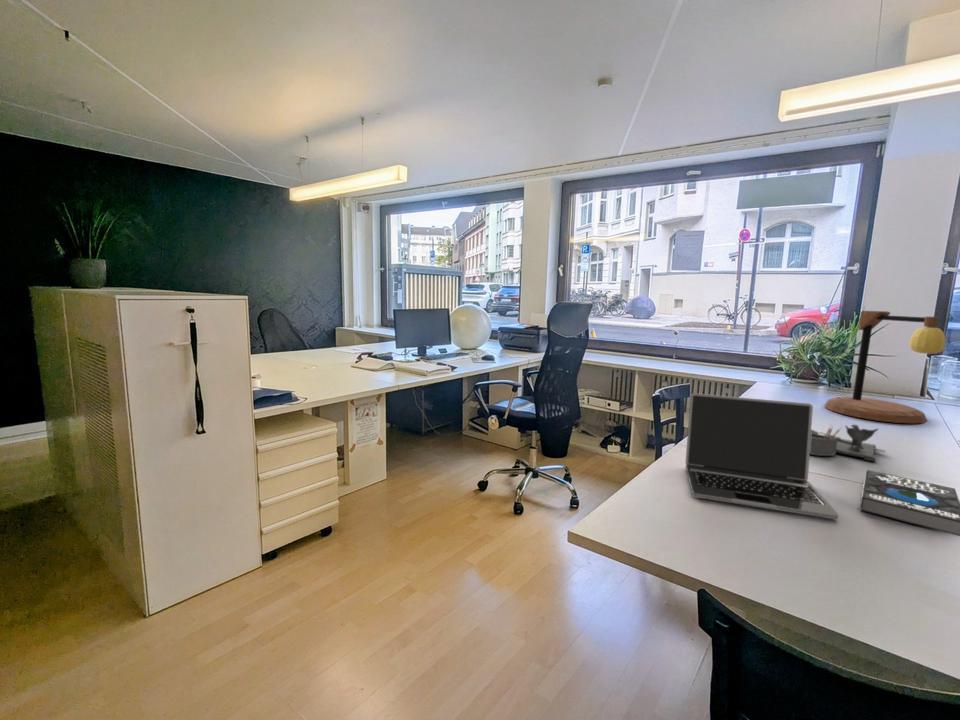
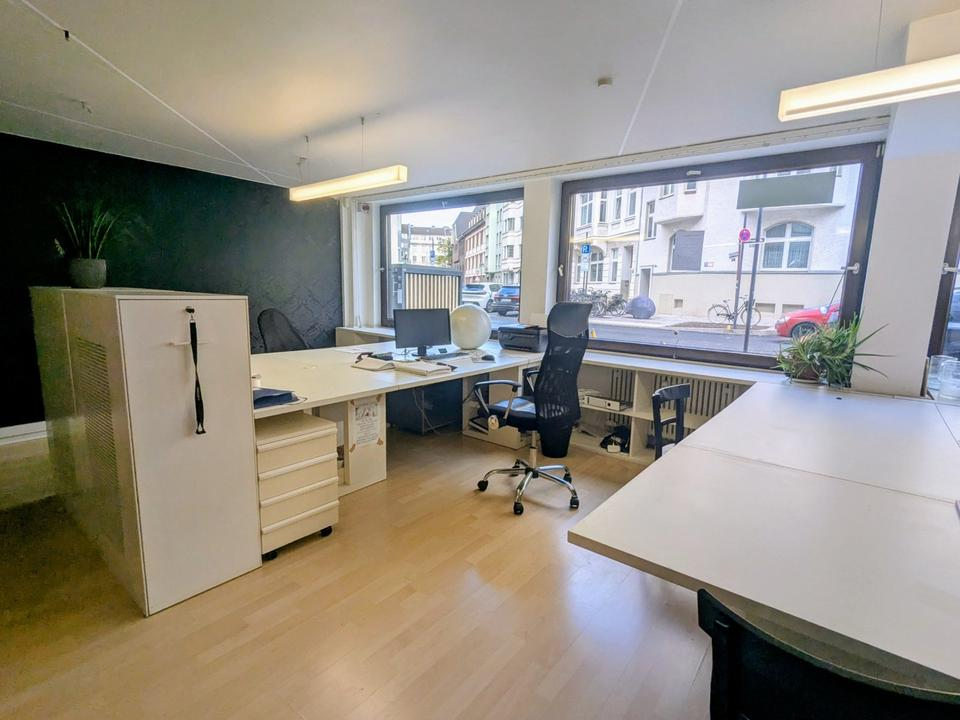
- laptop (755, 448)
- table lamp (866, 363)
- desk organizer (811, 430)
- book (908, 498)
